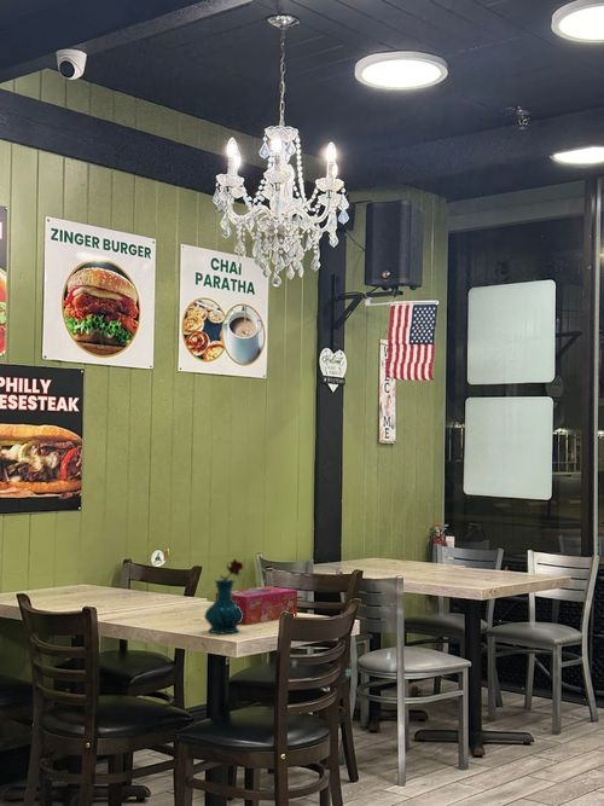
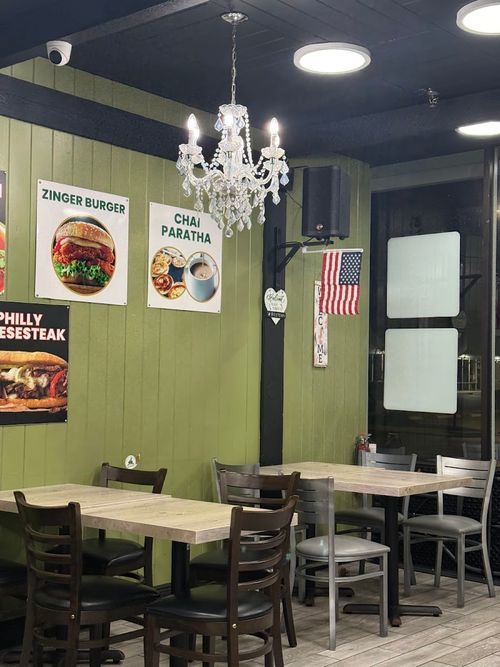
- vase (225, 595)
- tissue box (256, 604)
